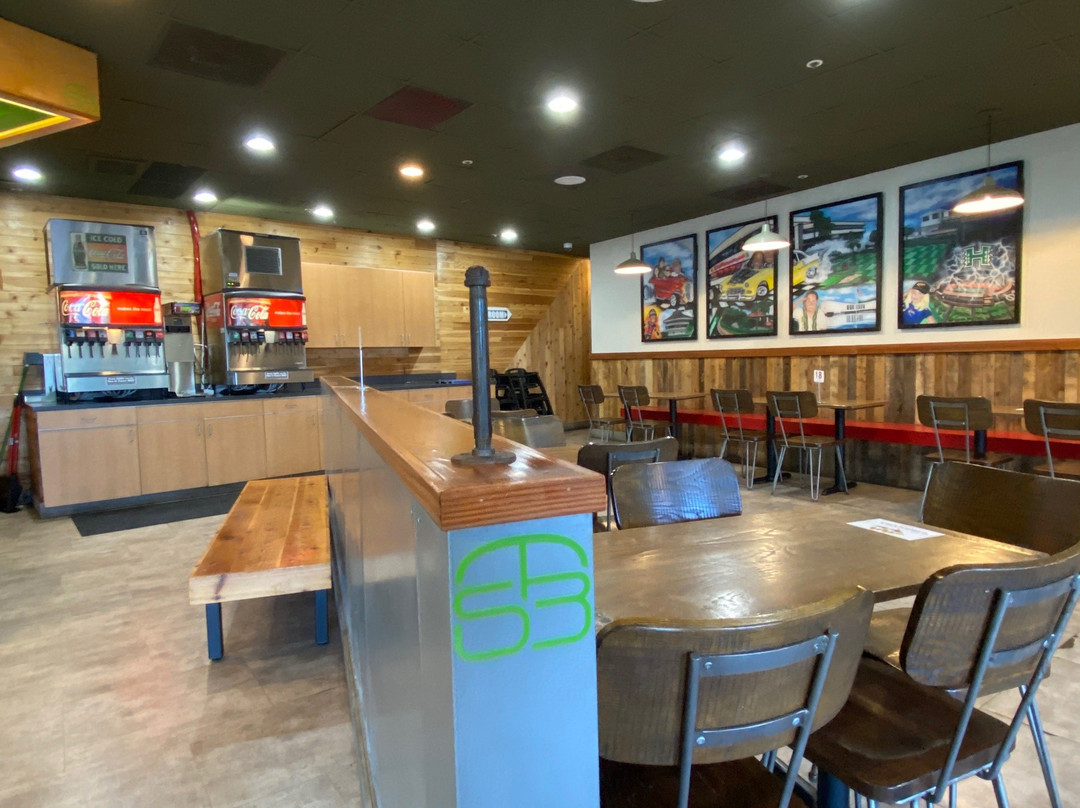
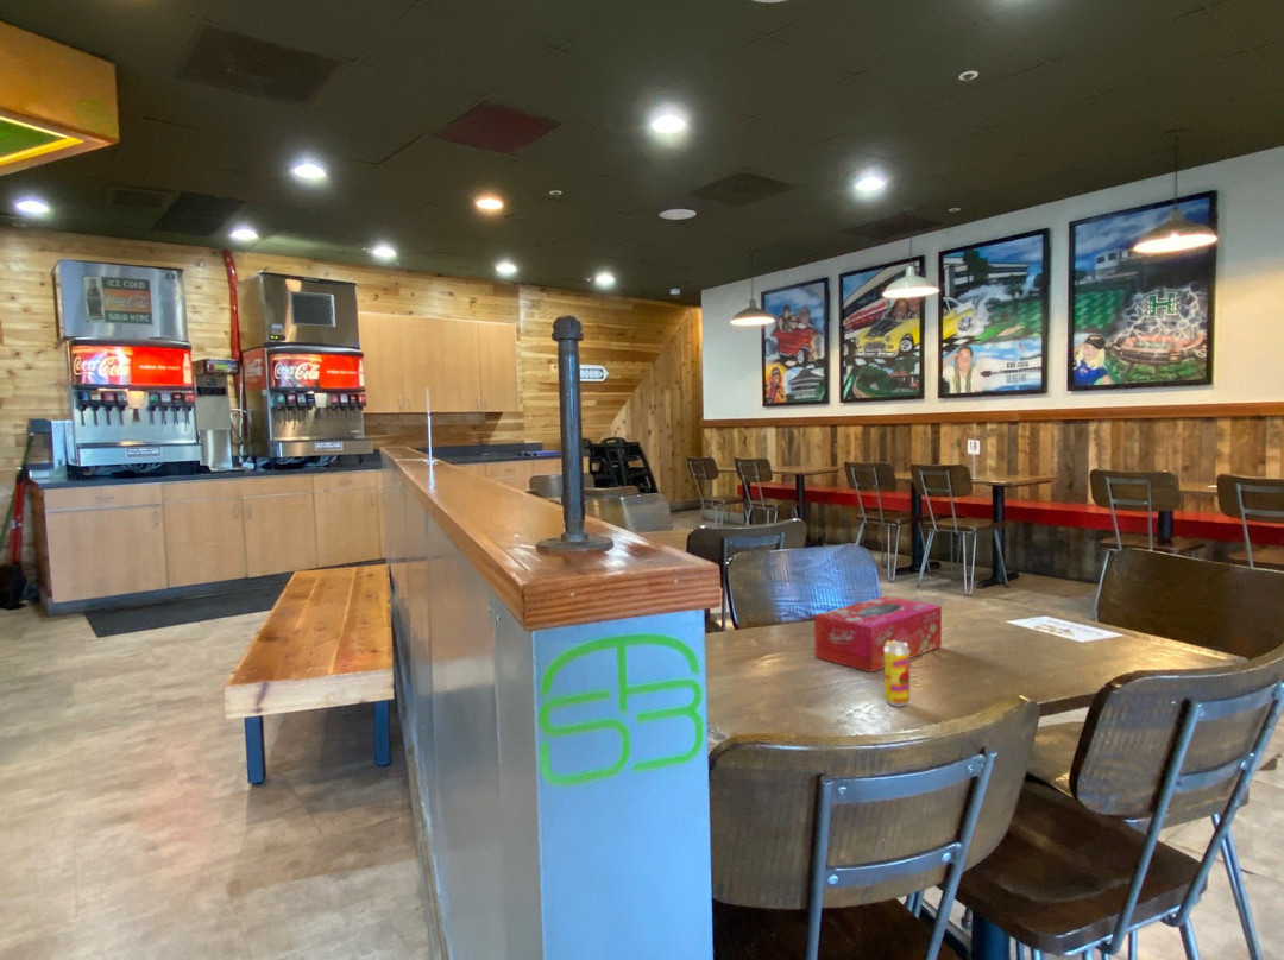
+ tissue box (879, 631)
+ beverage can (896, 671)
